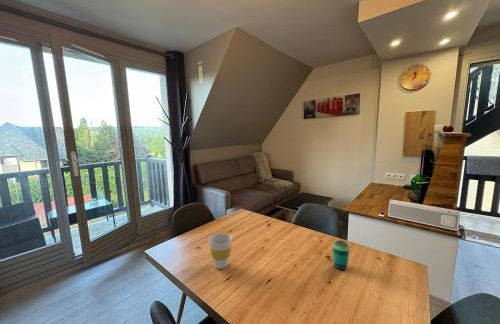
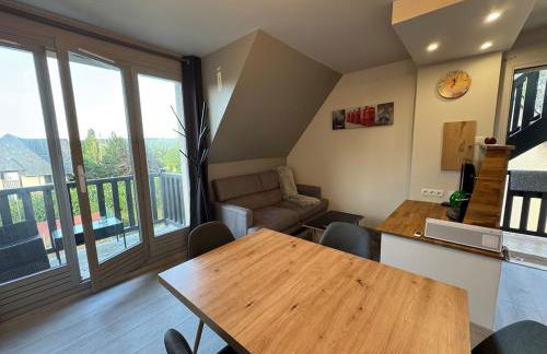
- cup (220, 251)
- cup (340, 254)
